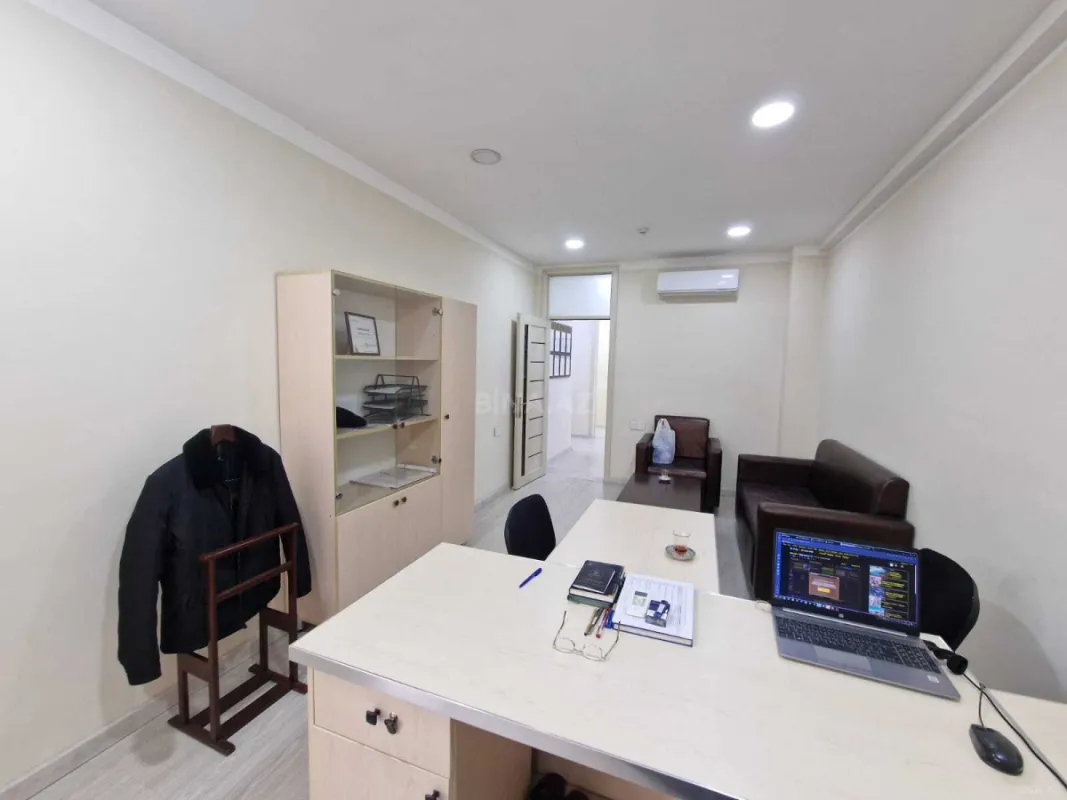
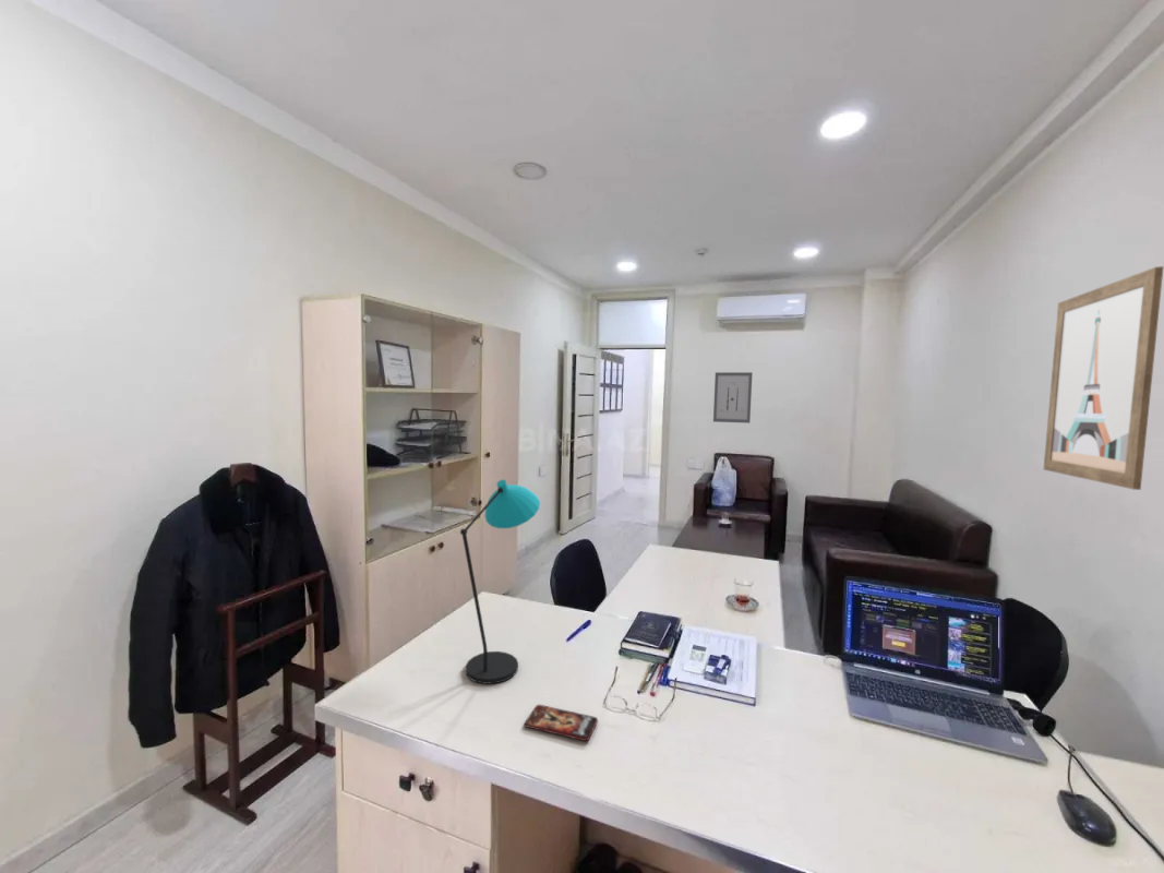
+ desk lamp (473, 576)
+ smartphone (561, 721)
+ wall art (732, 397)
+ wall art (1093, 383)
